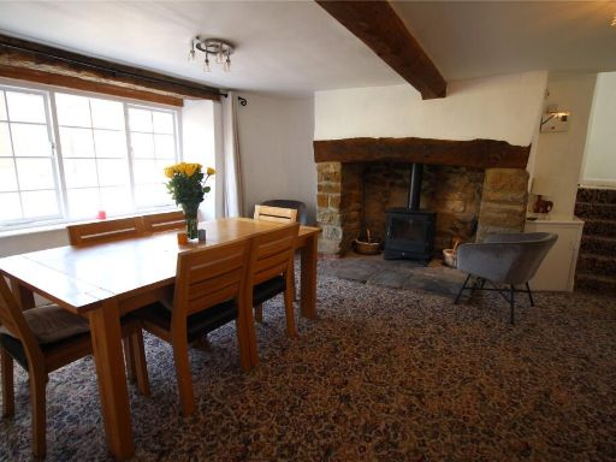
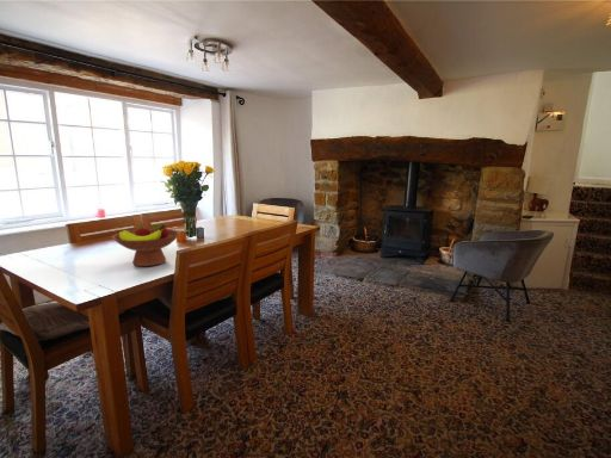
+ fruit bowl (148, 242)
